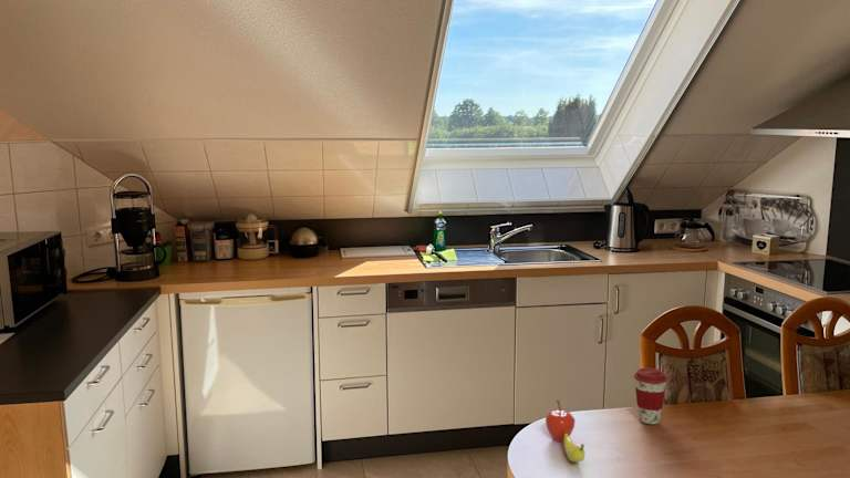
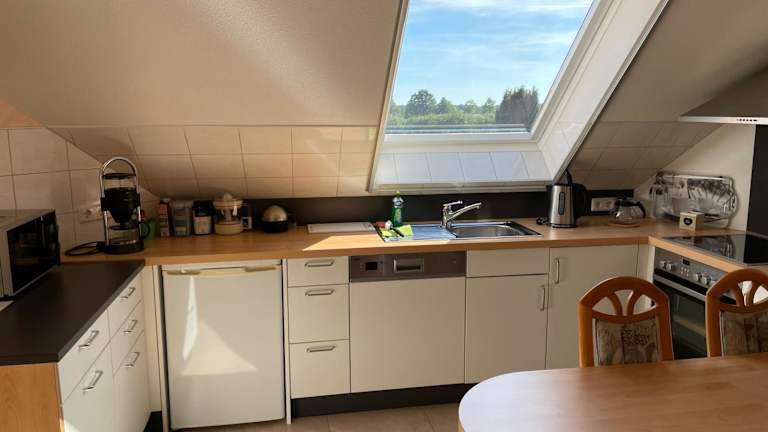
- coffee cup (650, 396)
- fruit (568, 433)
